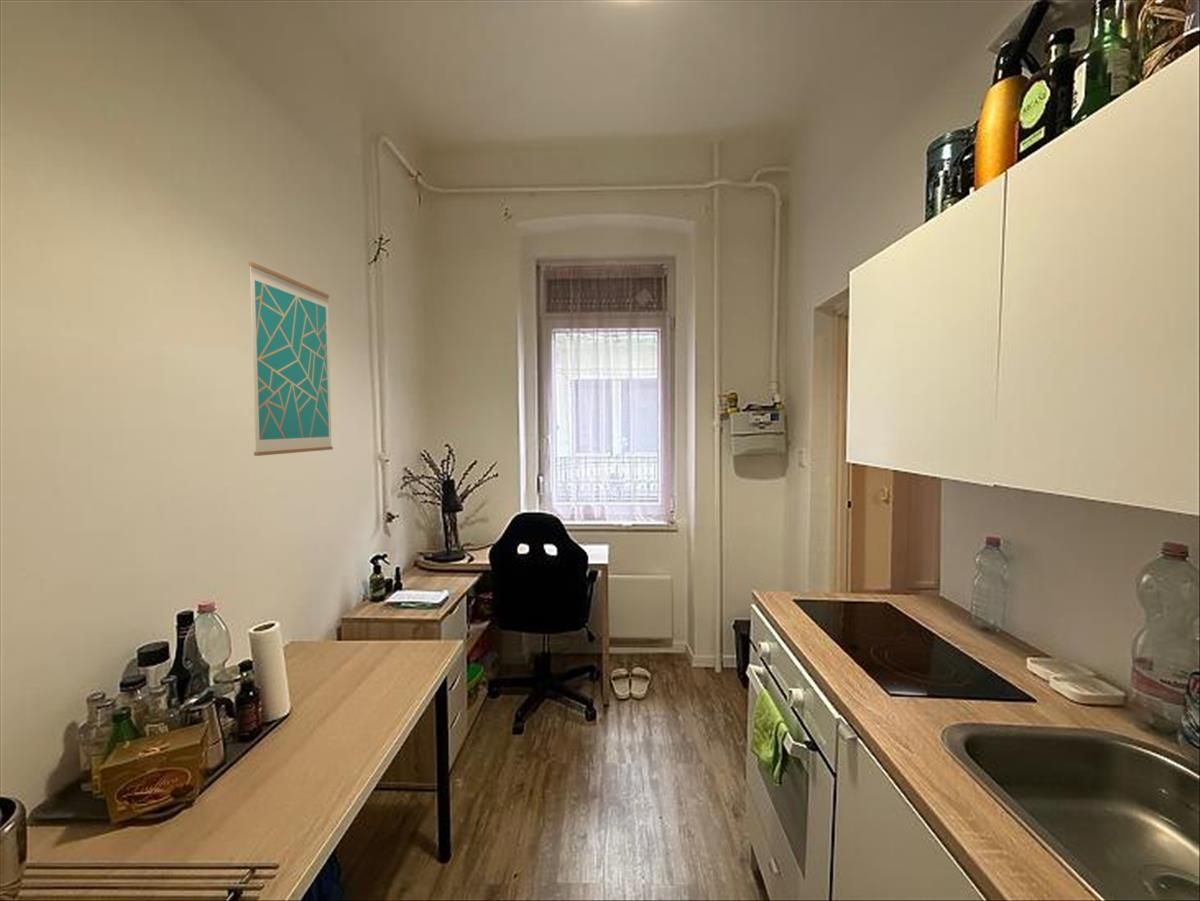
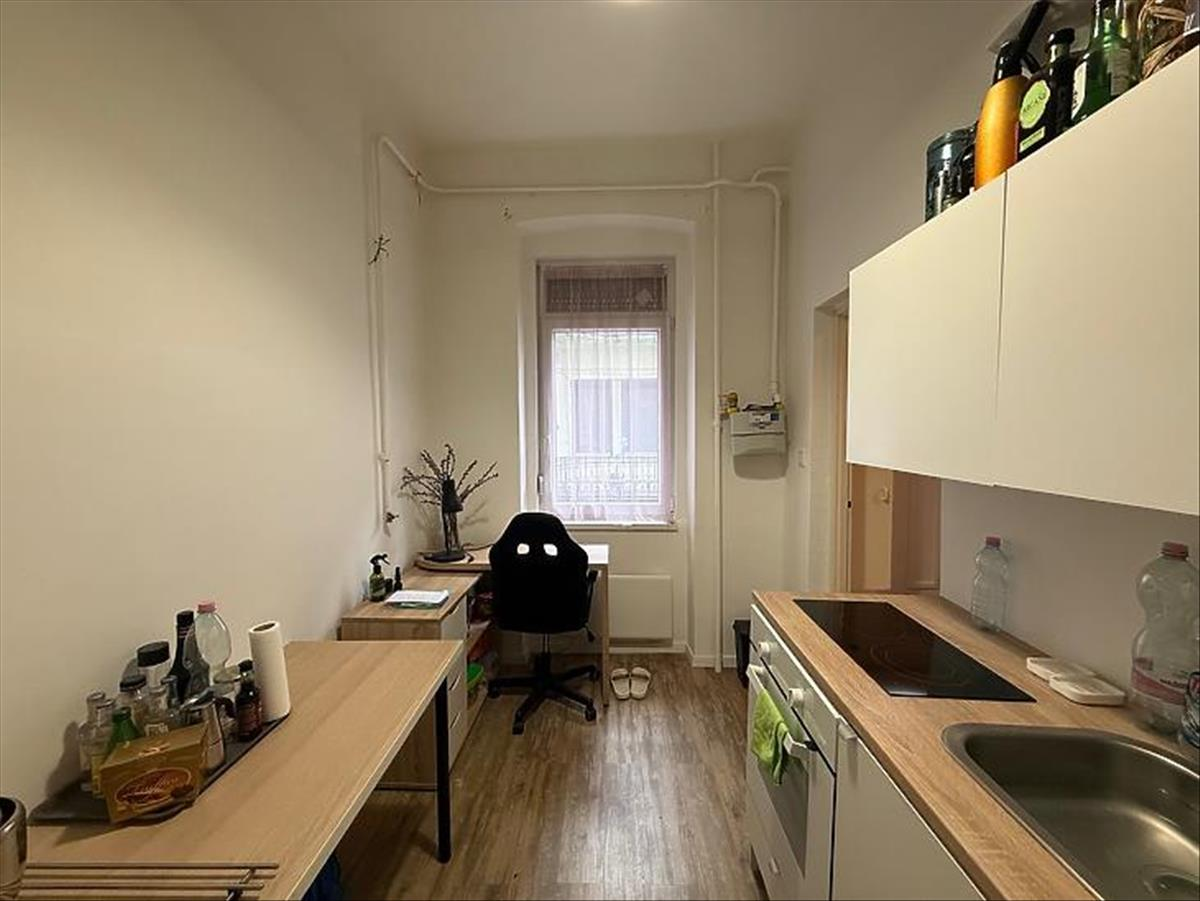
- wall art (295, 366)
